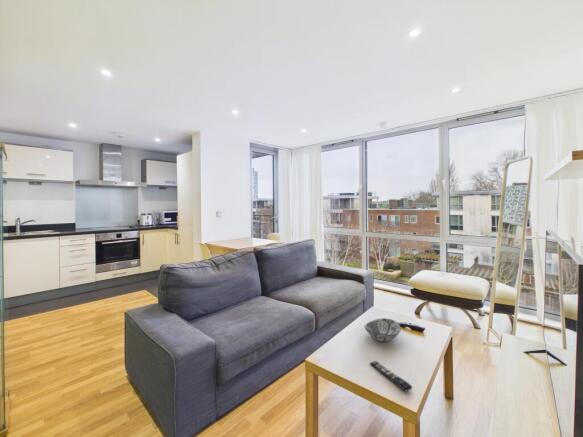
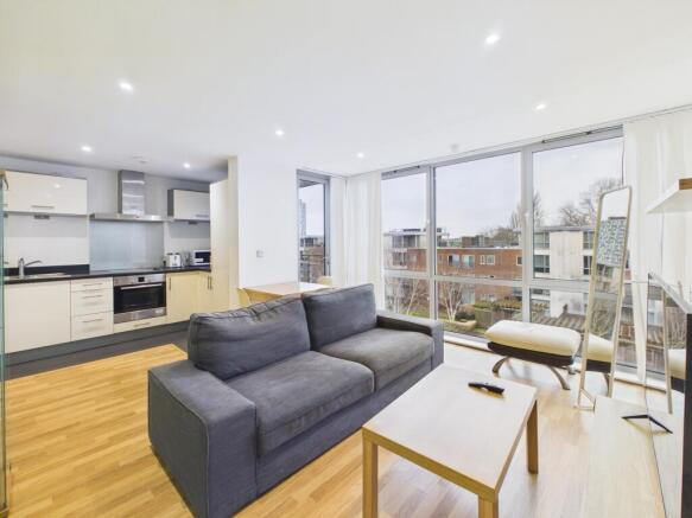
- decorative bowl (382, 331)
- remote control (389, 374)
